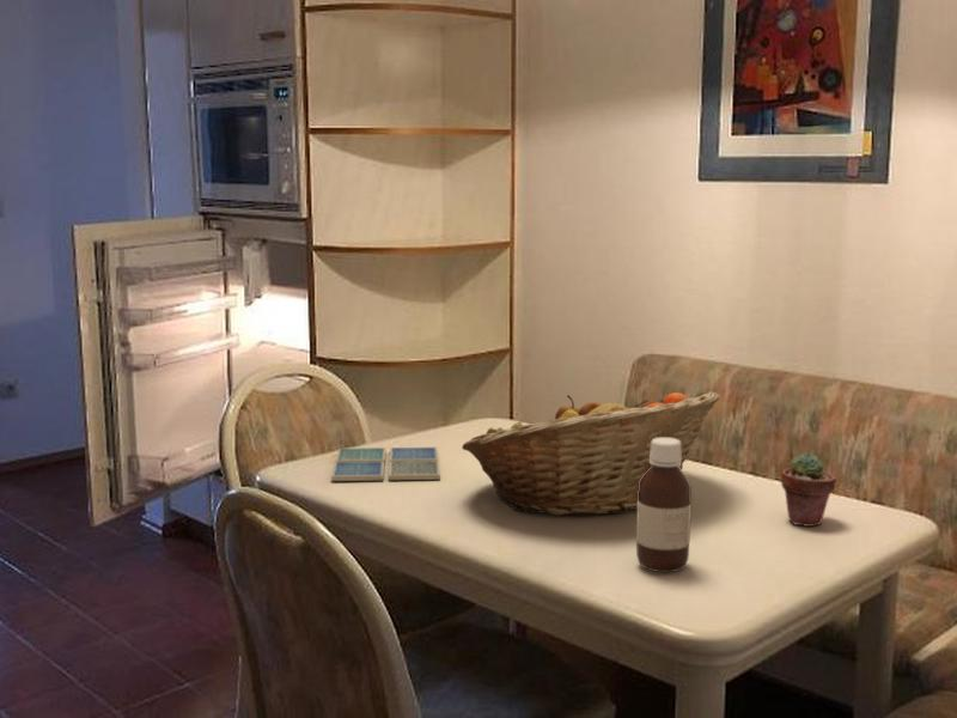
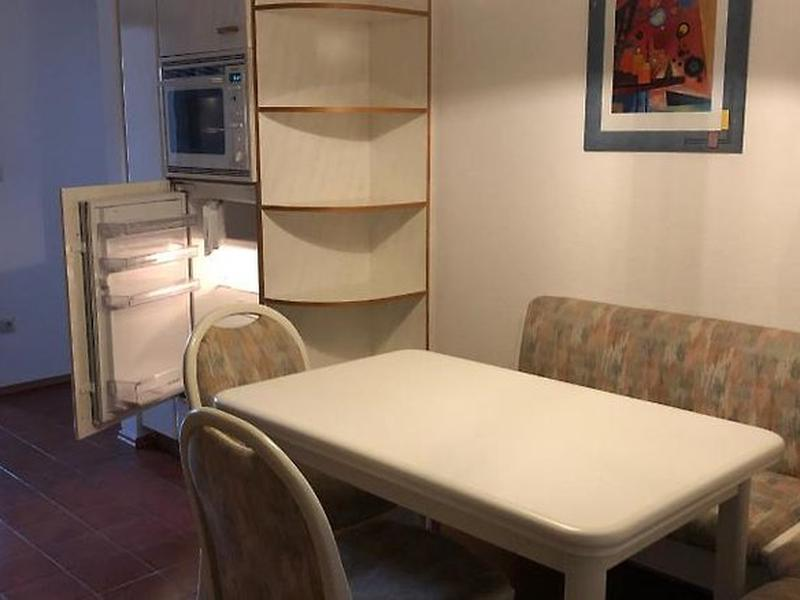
- fruit basket (593, 440)
- potted succulent (807, 487)
- bottle (664, 504)
- drink coaster (384, 463)
